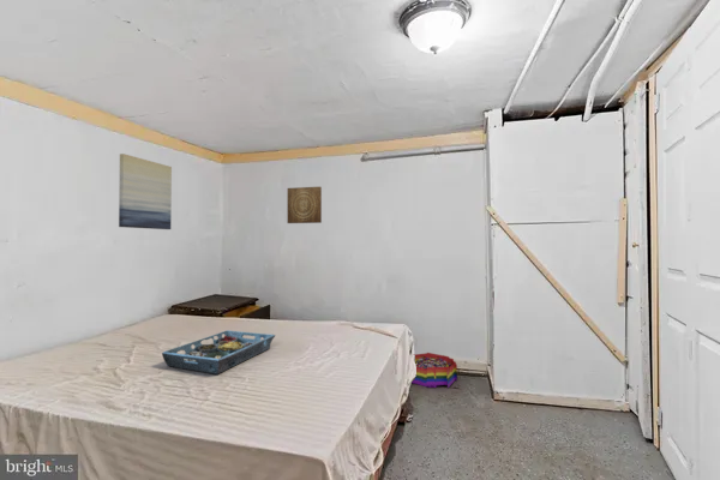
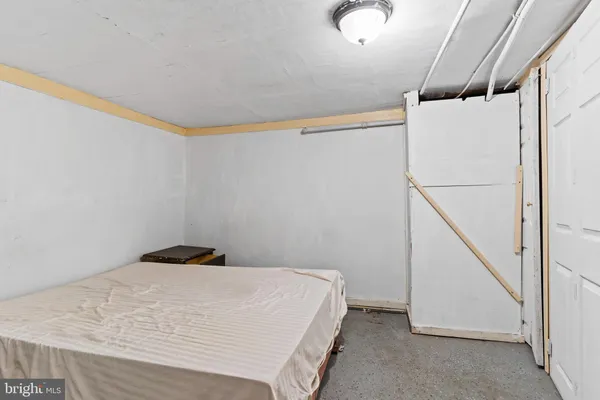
- wall art (146, 194)
- serving tray (223, 348)
- storage bin (428, 368)
- wall art (304, 205)
